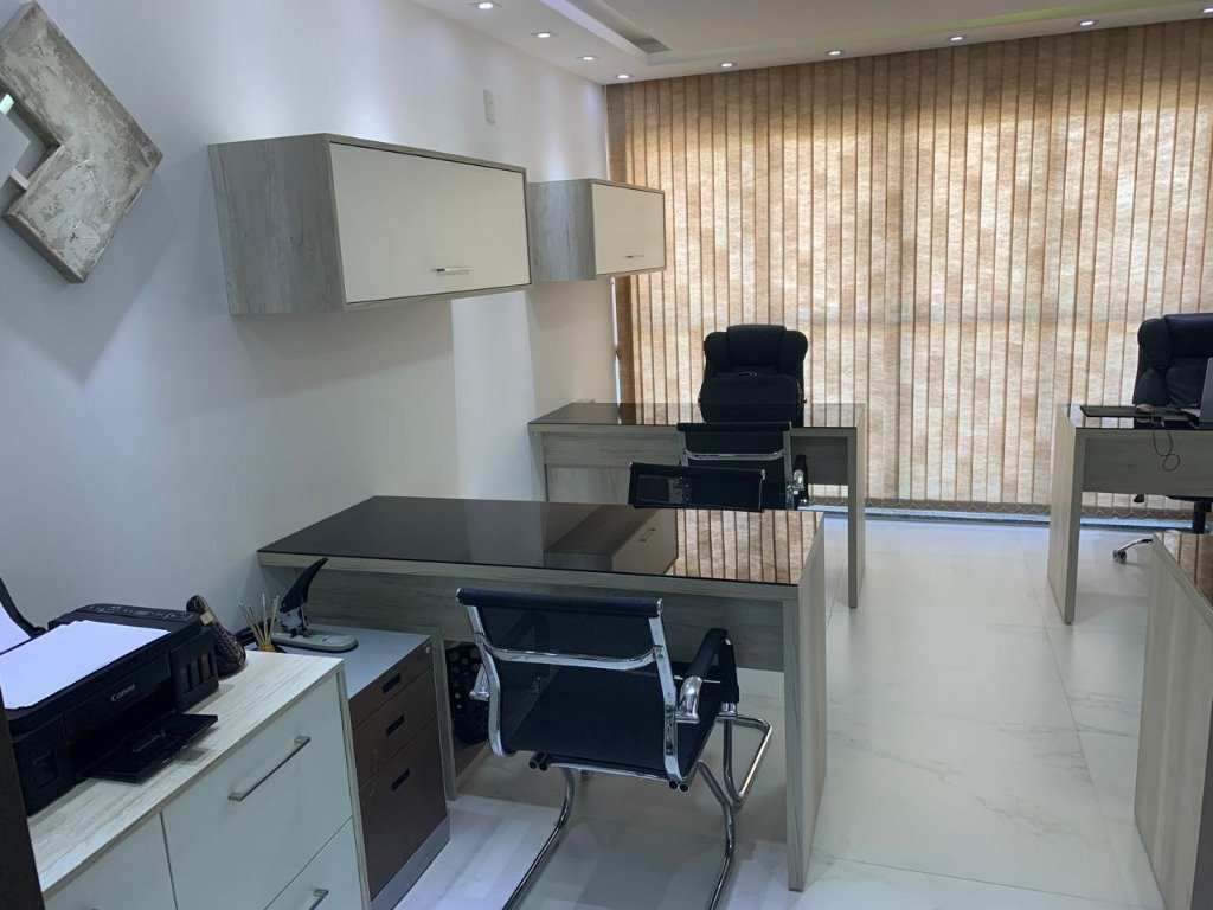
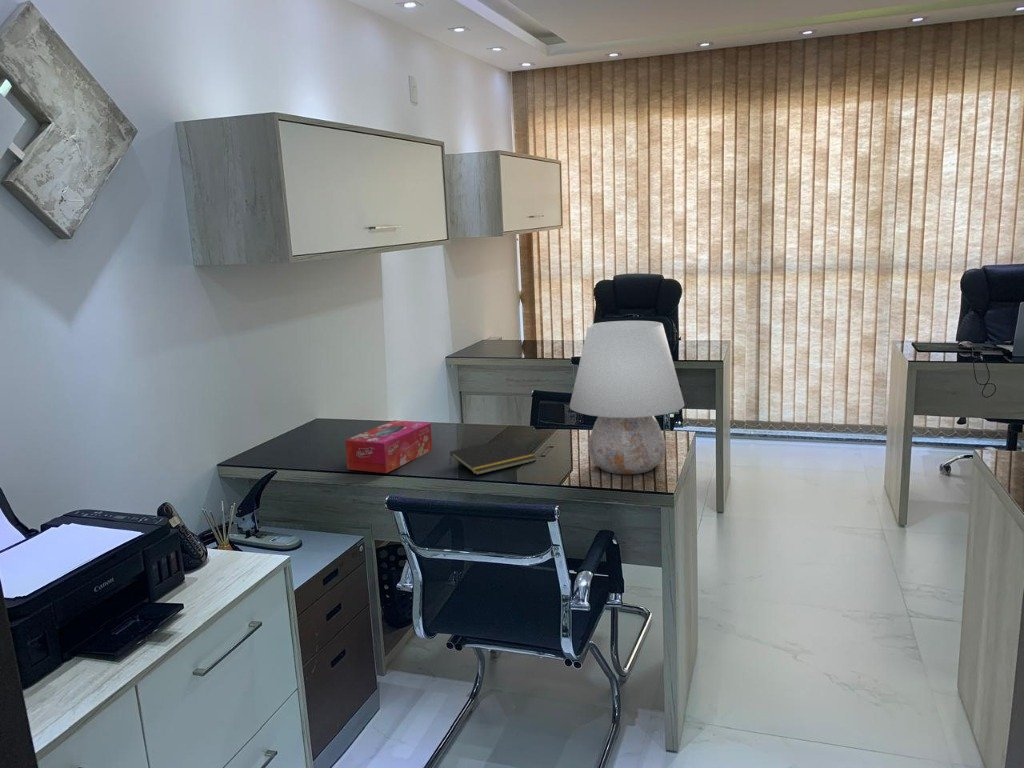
+ tissue box (390, 445)
+ notepad (493, 456)
+ table lamp (626, 397)
